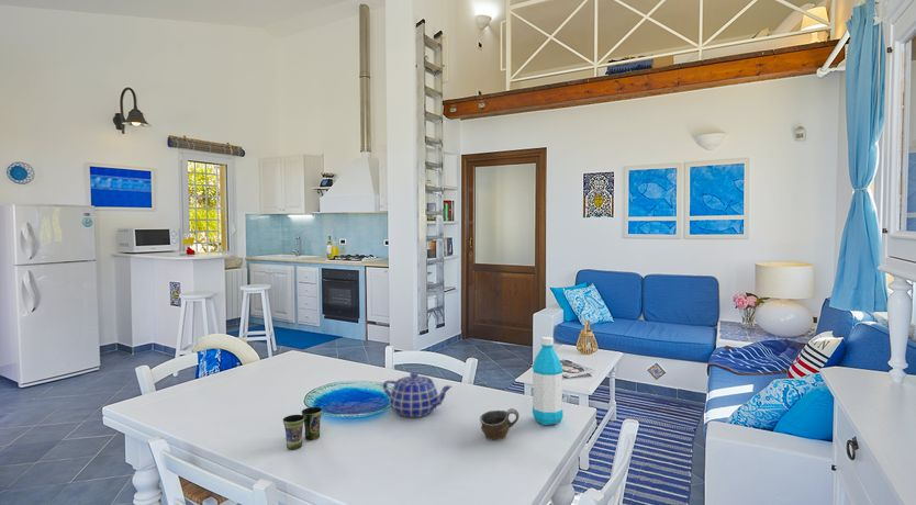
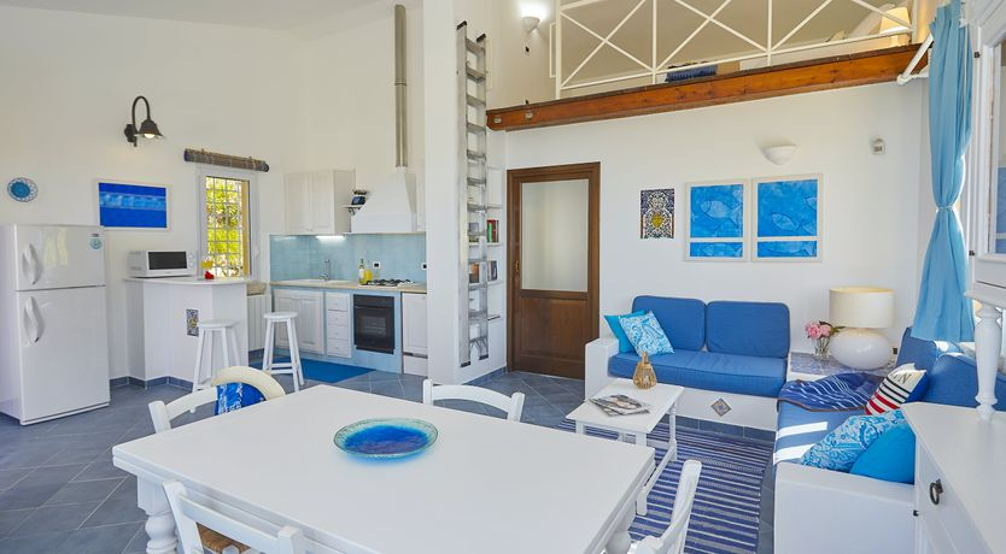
- cup (496, 423)
- water bottle (547, 379)
- cup (302, 427)
- teapot (416, 392)
